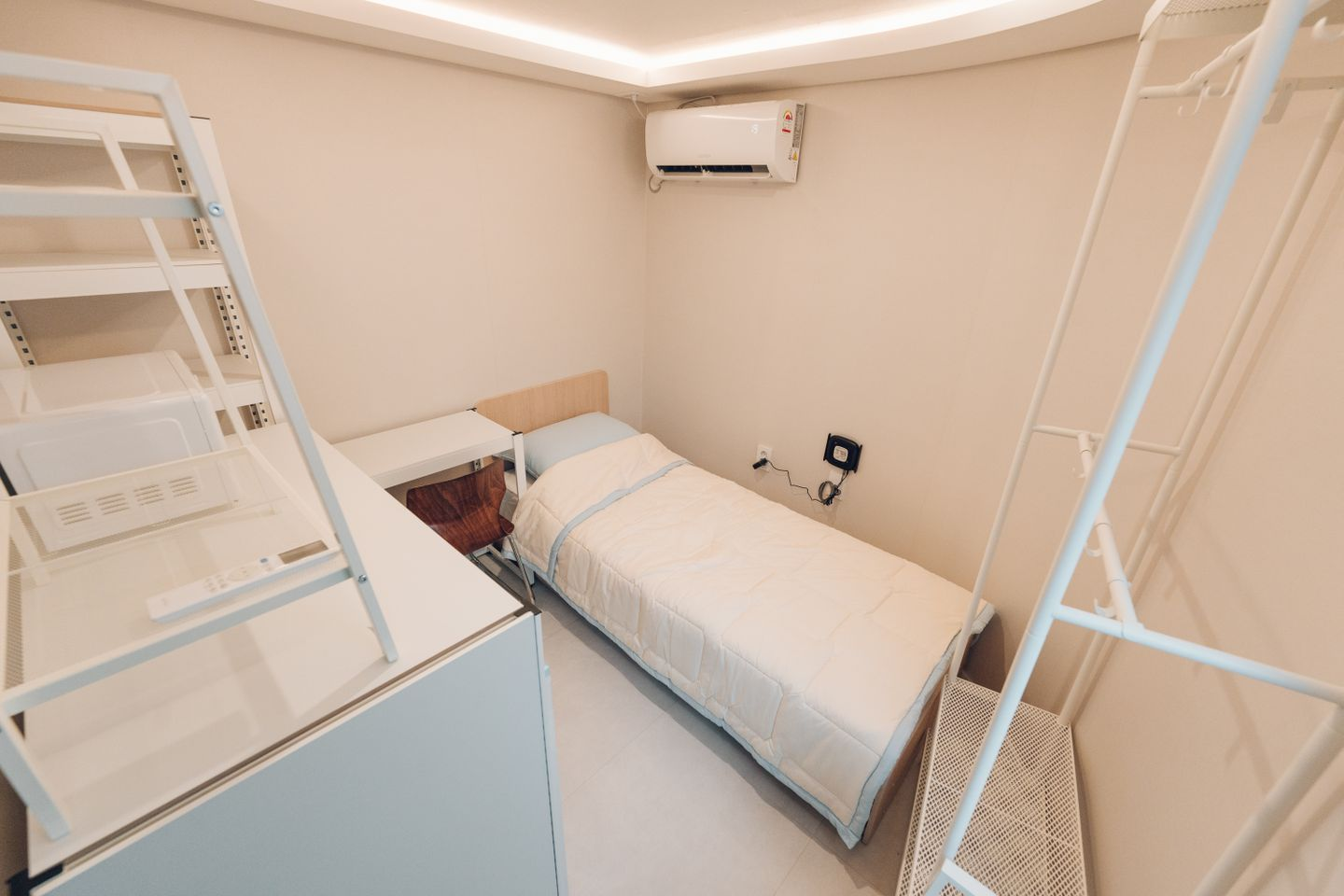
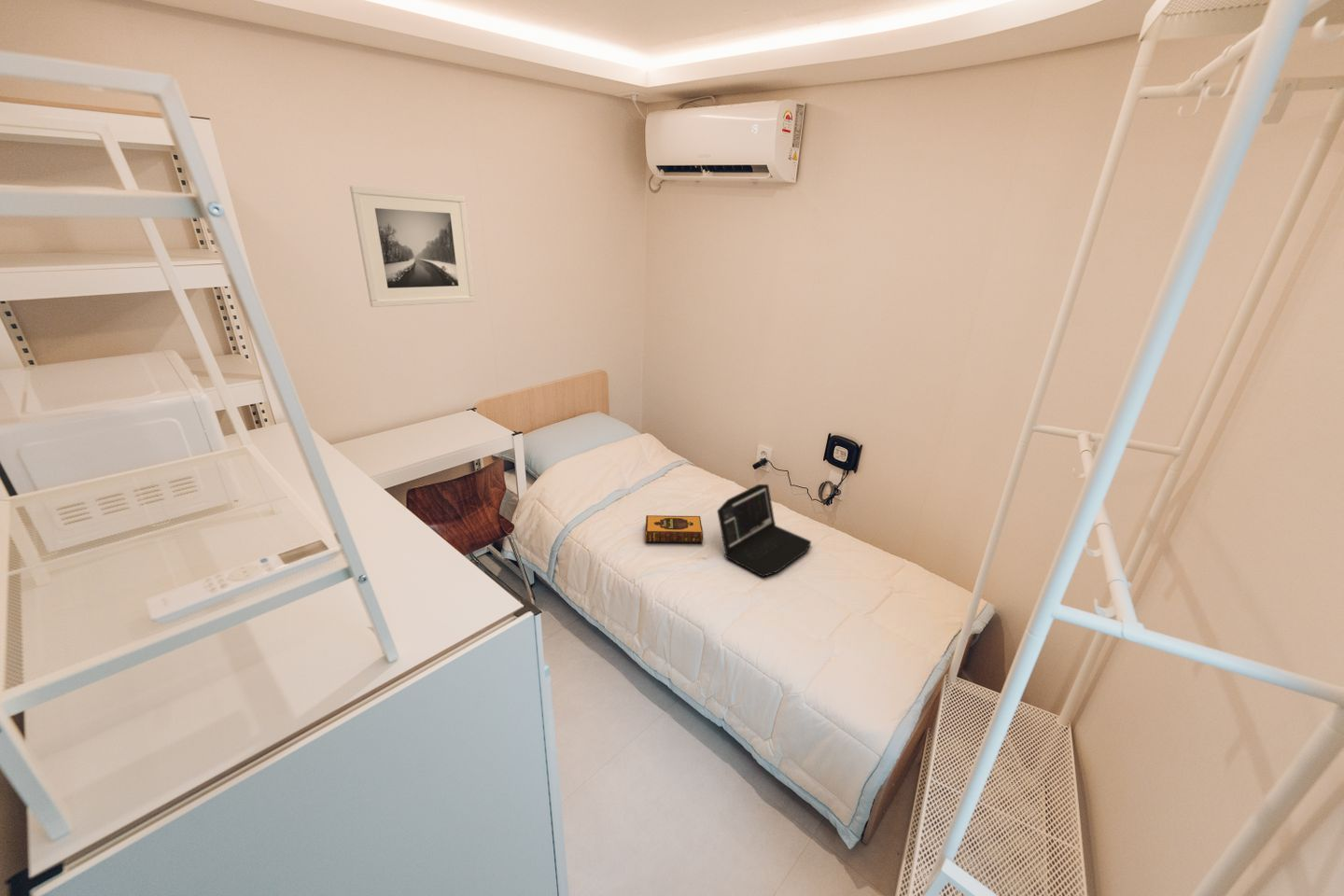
+ hardback book (673, 529)
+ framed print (419, 249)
+ laptop (766, 526)
